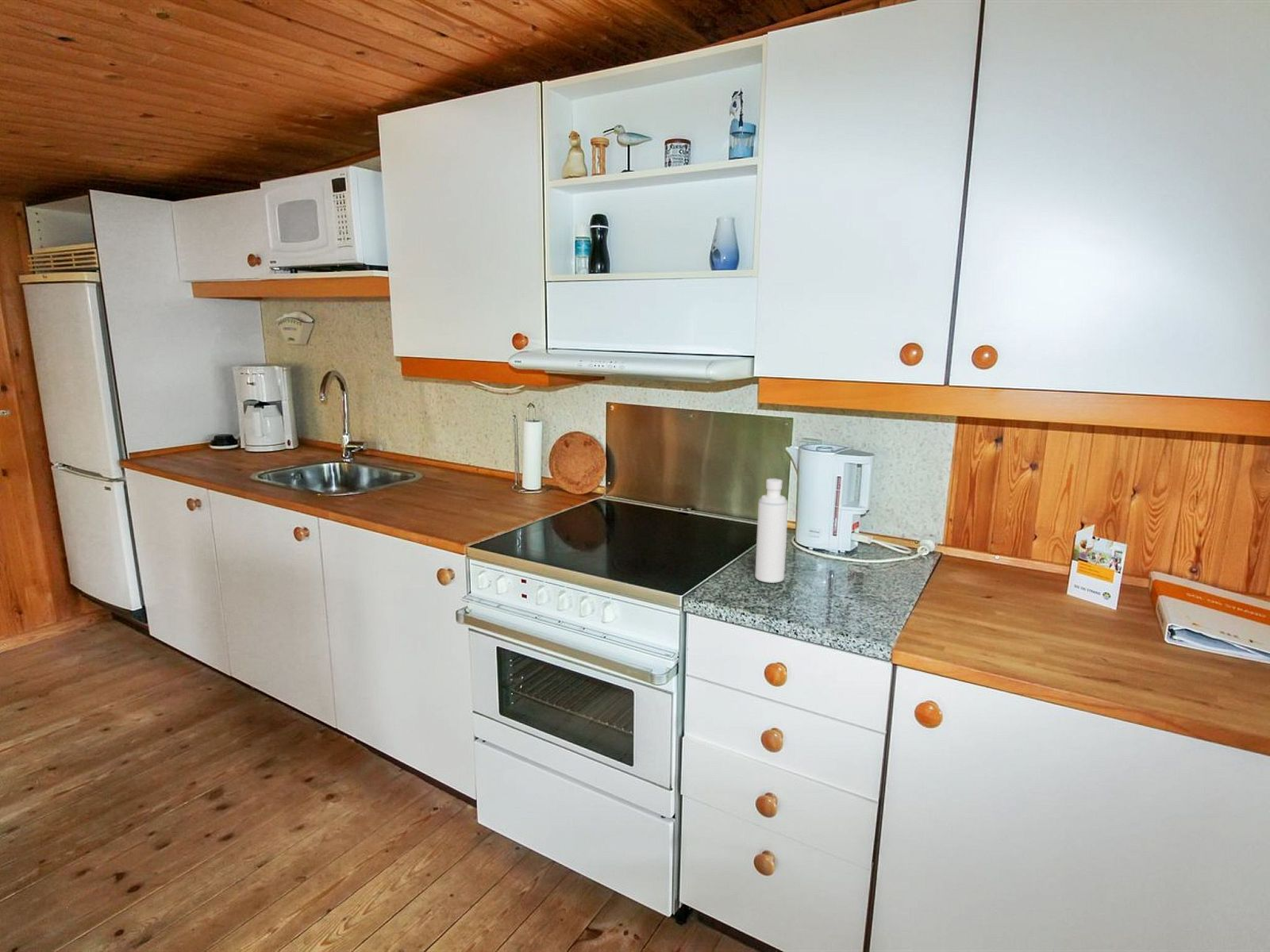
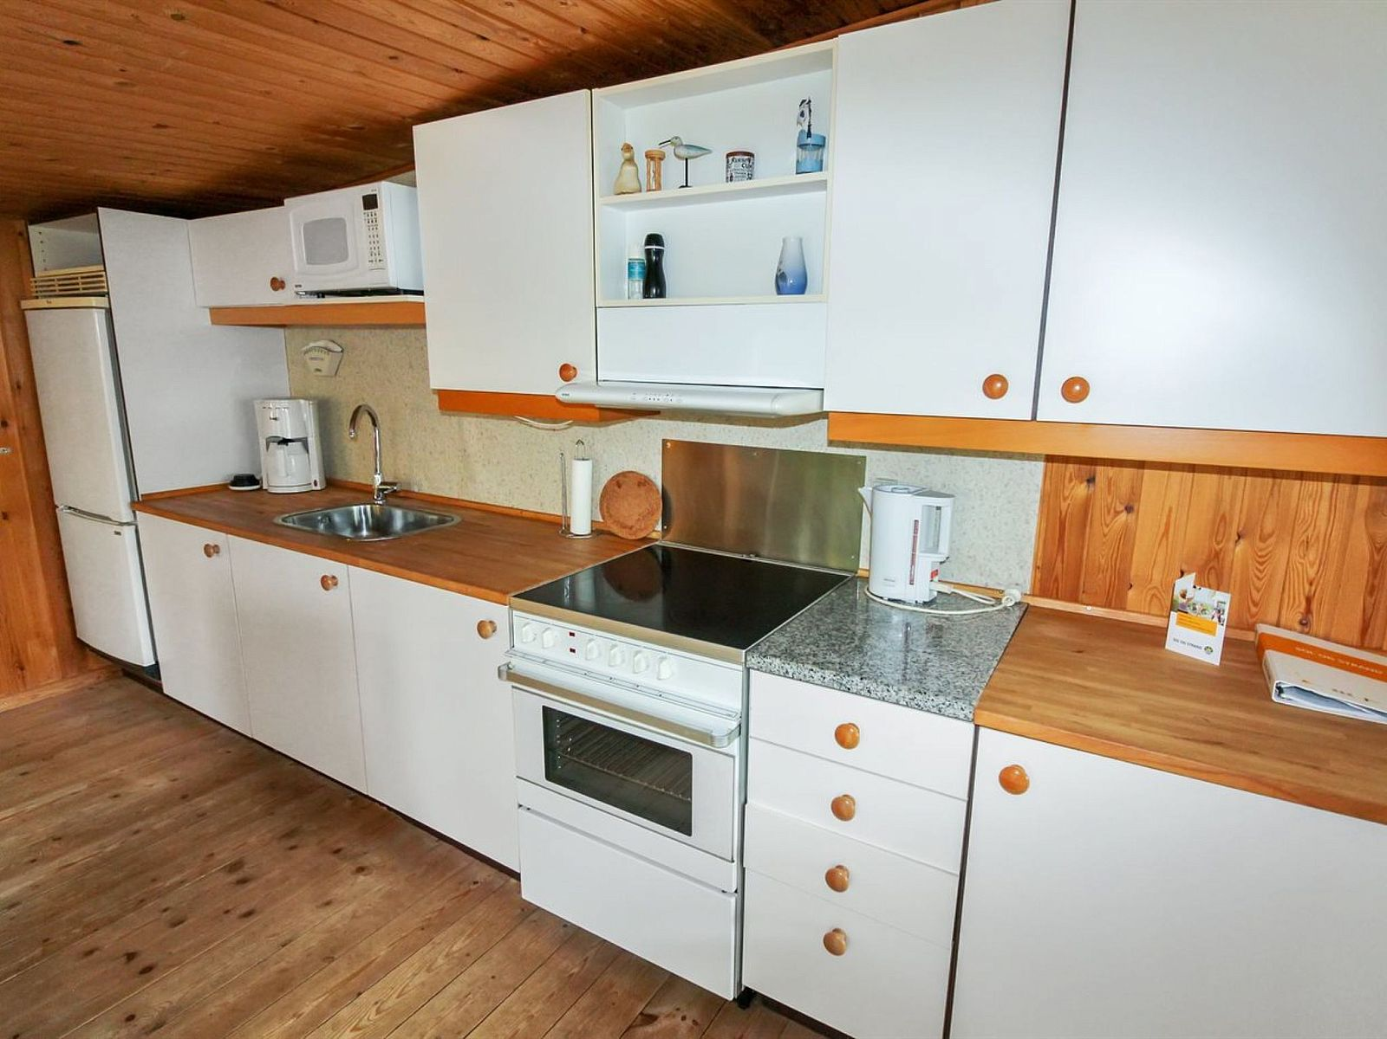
- spray bottle (772, 526)
